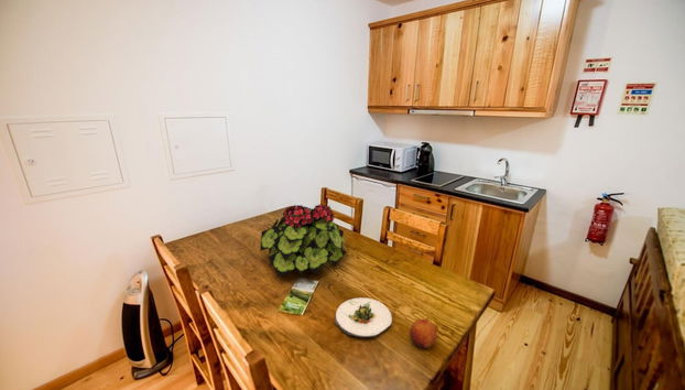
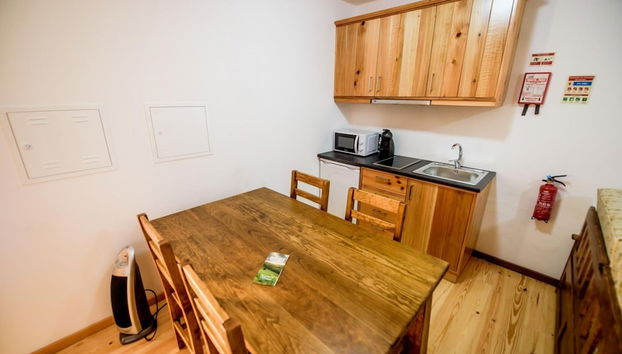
- potted plant (305, 232)
- fruit (423, 332)
- salad plate (362, 312)
